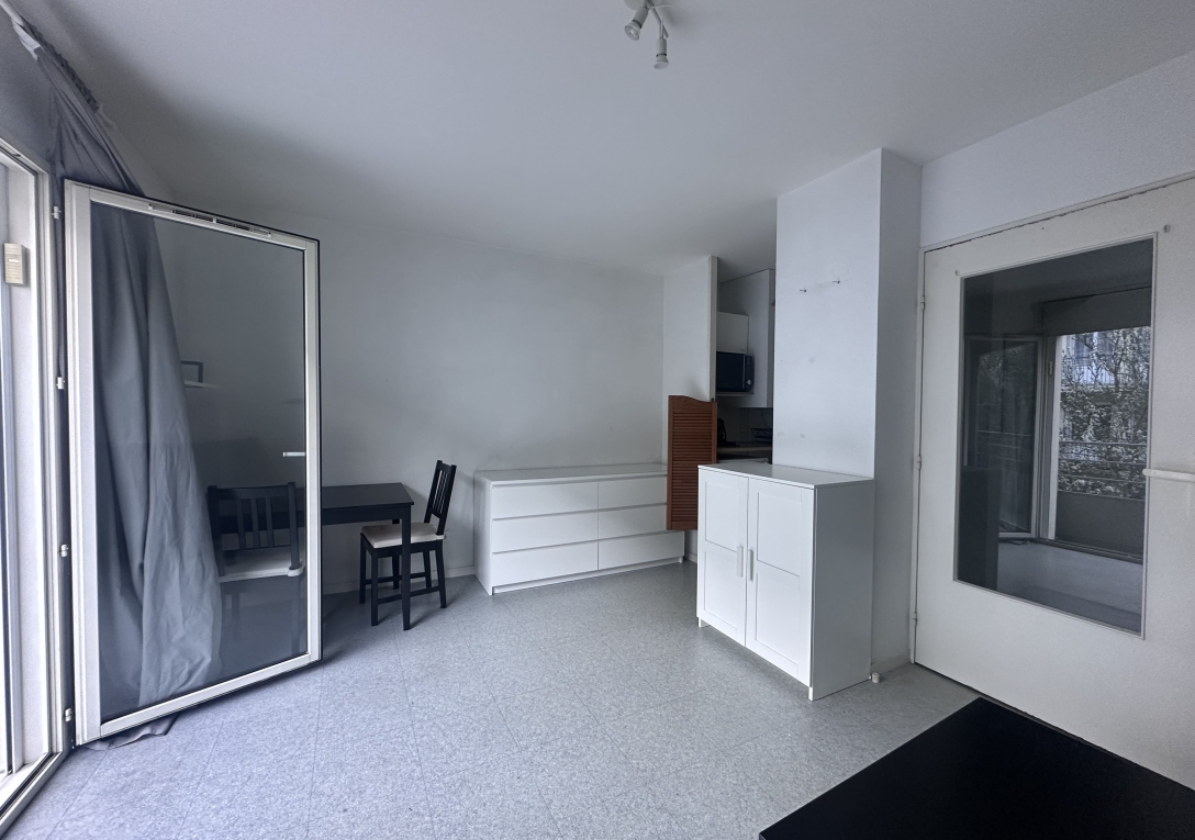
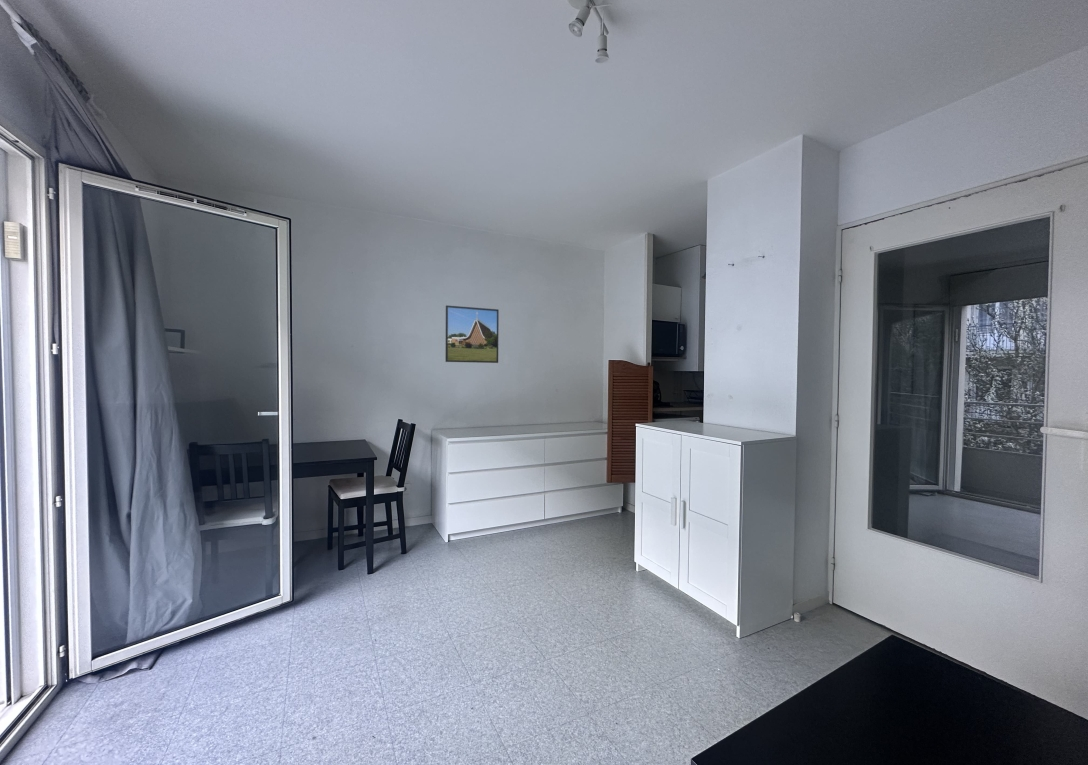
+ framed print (472, 335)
